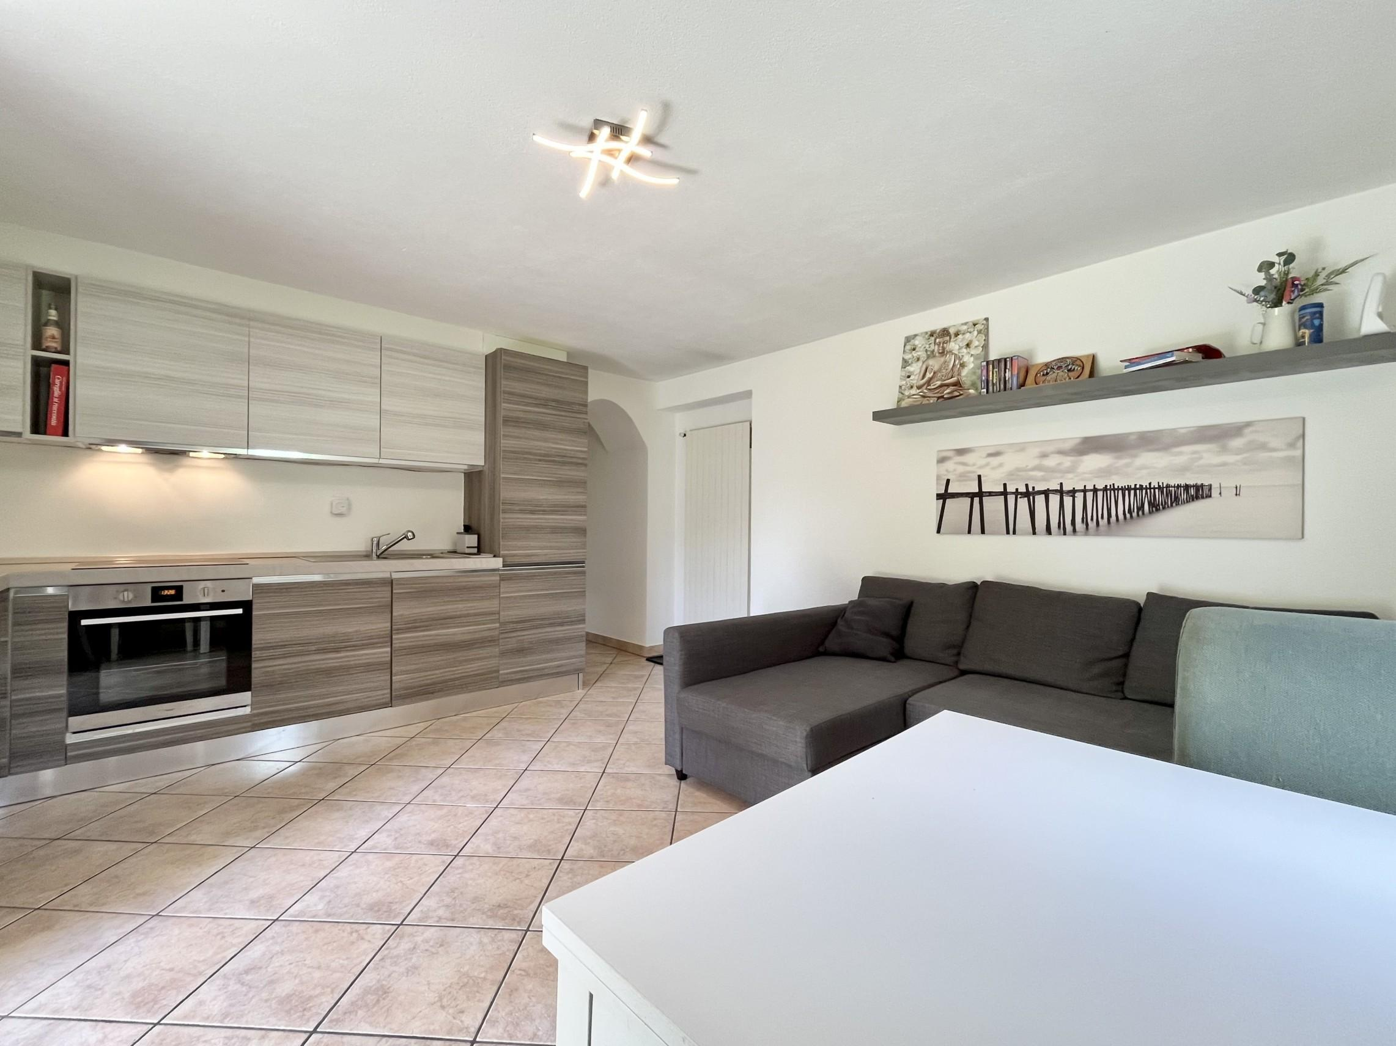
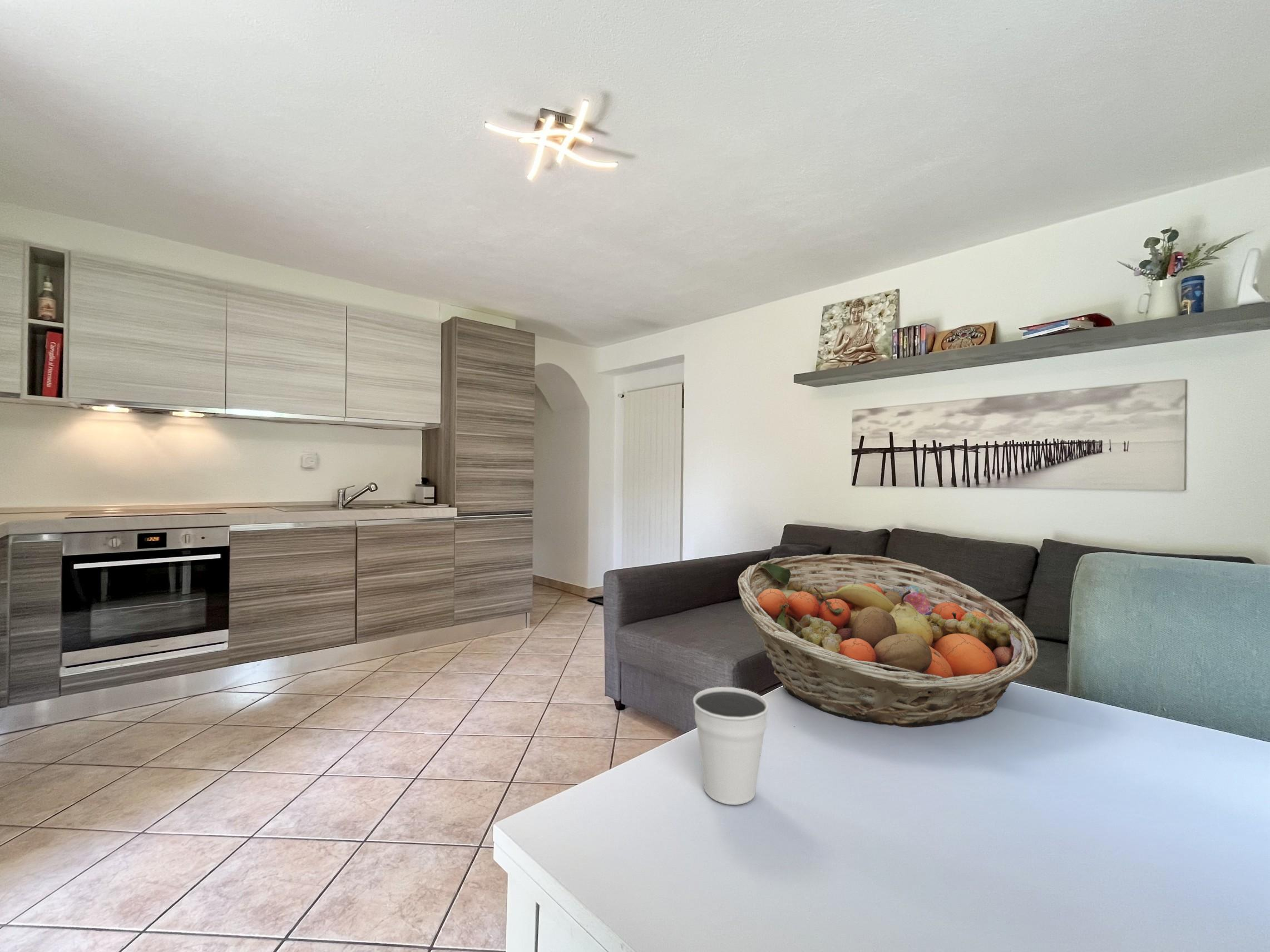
+ cup (730, 745)
+ fruit basket (877, 627)
